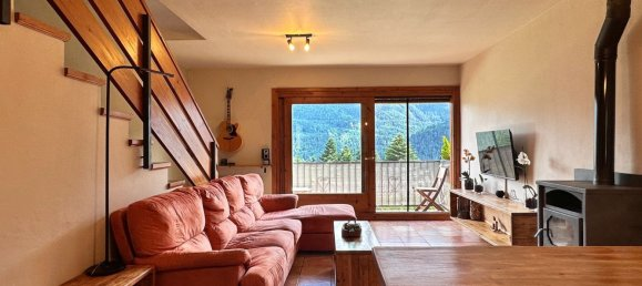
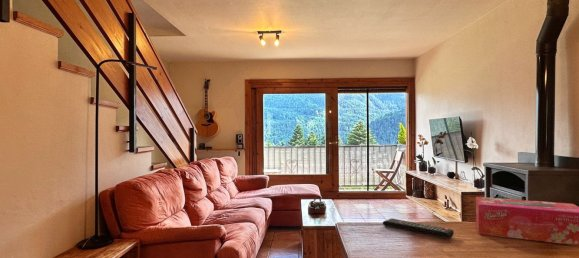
+ remote control (416, 227)
+ tissue box (526, 218)
